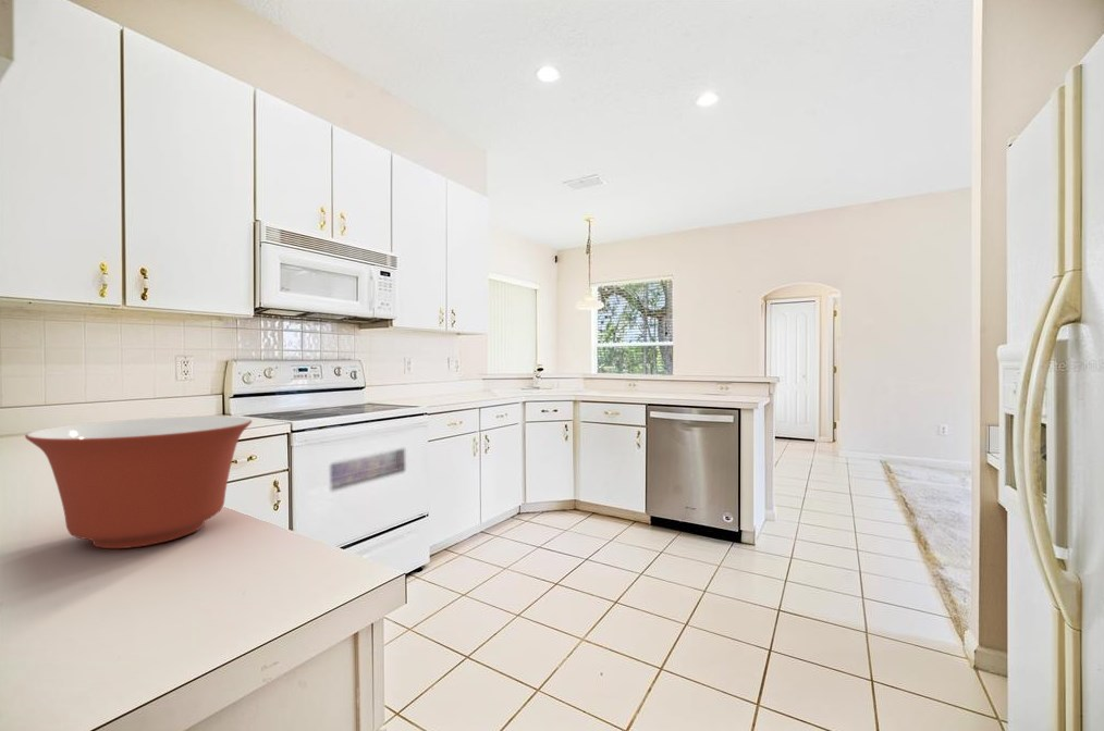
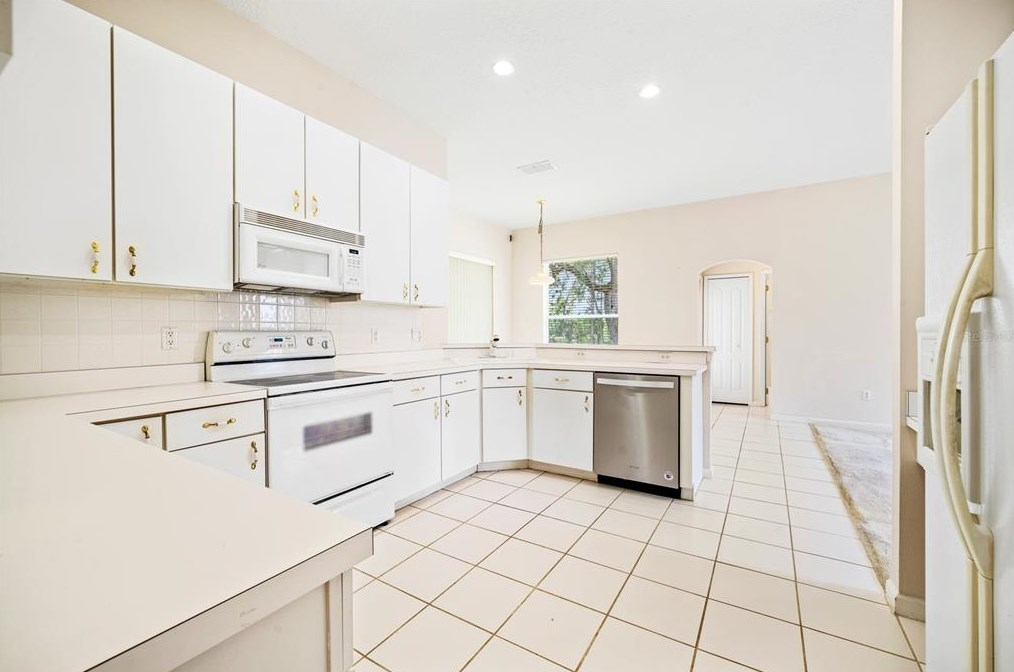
- mixing bowl (151, 479)
